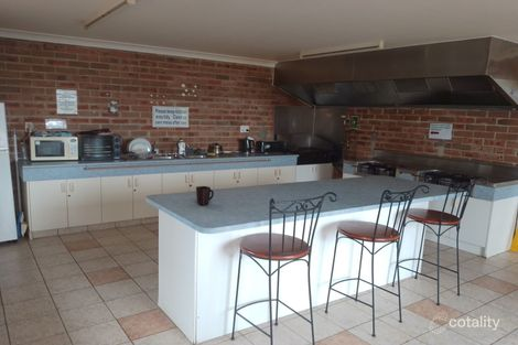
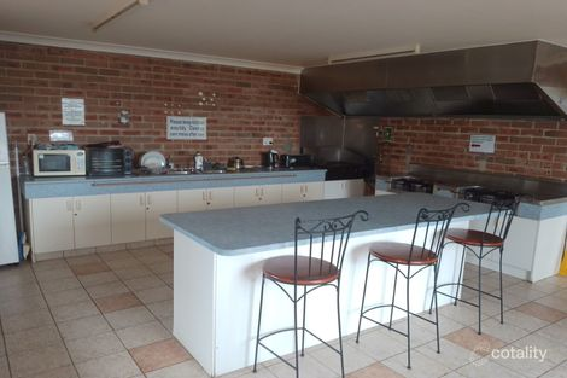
- mug (204, 195)
